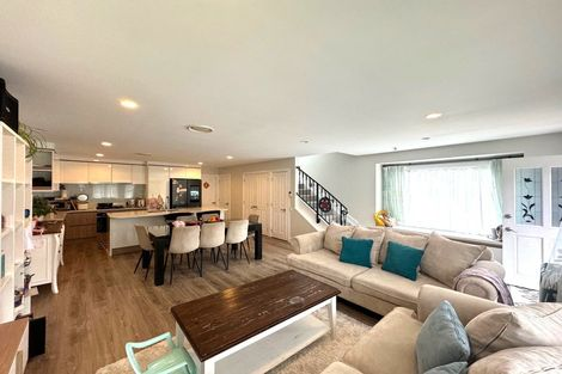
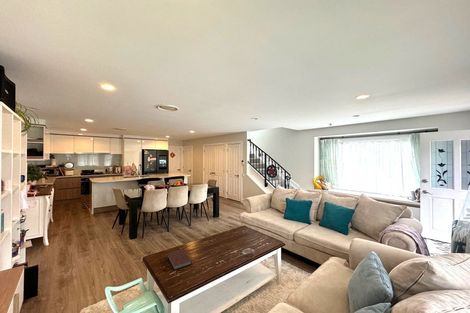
+ book (179, 258)
